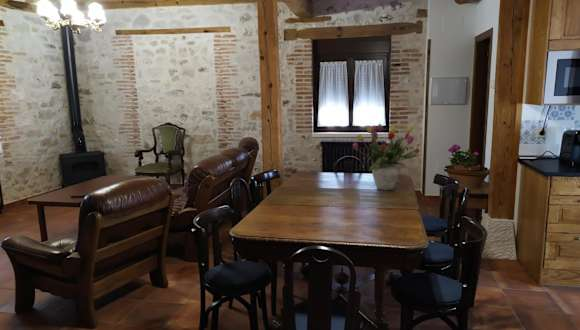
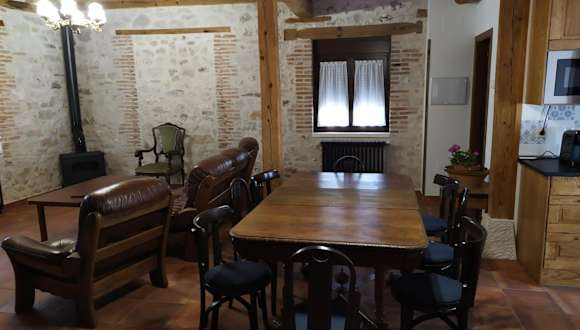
- flower arrangement (388, 157)
